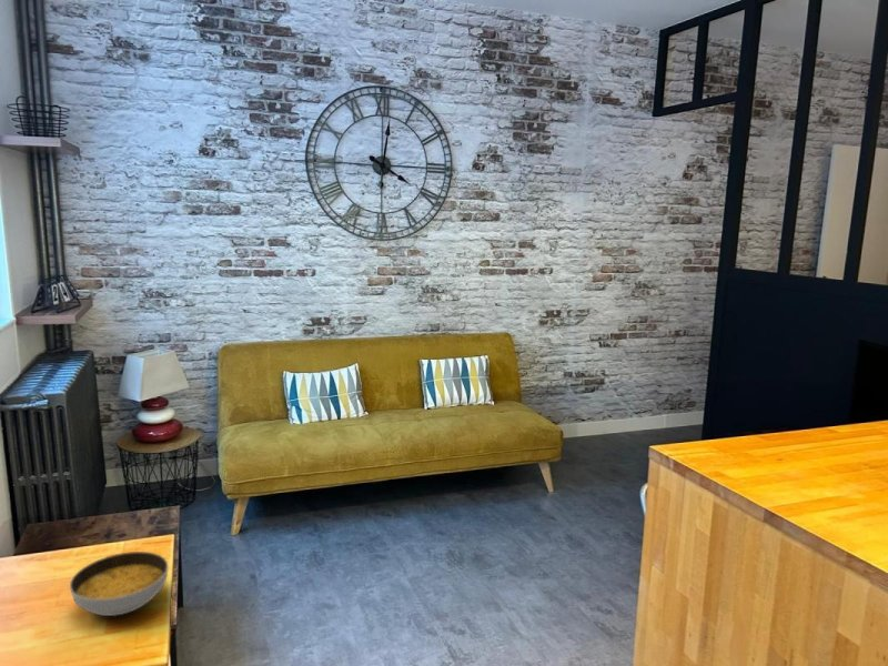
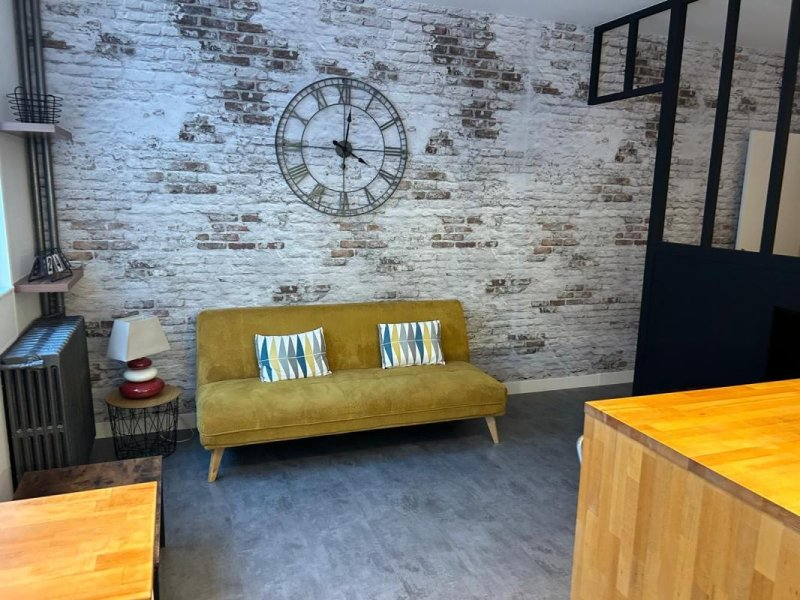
- soup bowl (121, 588)
